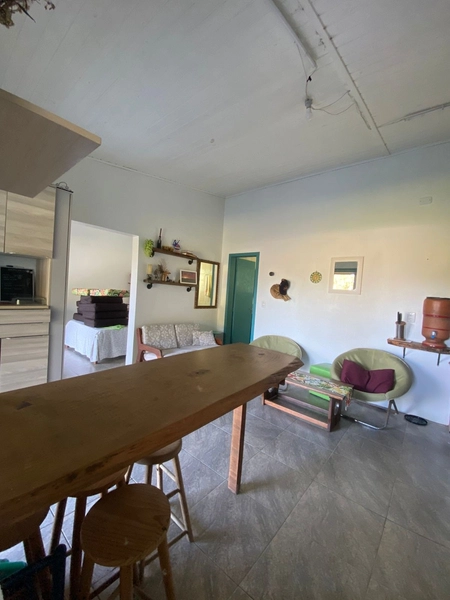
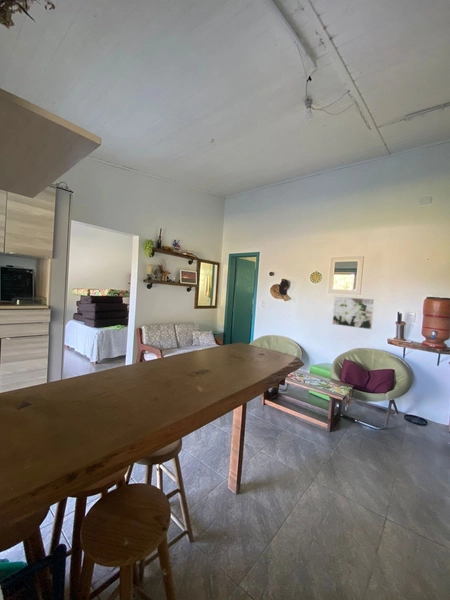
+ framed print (352, 312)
